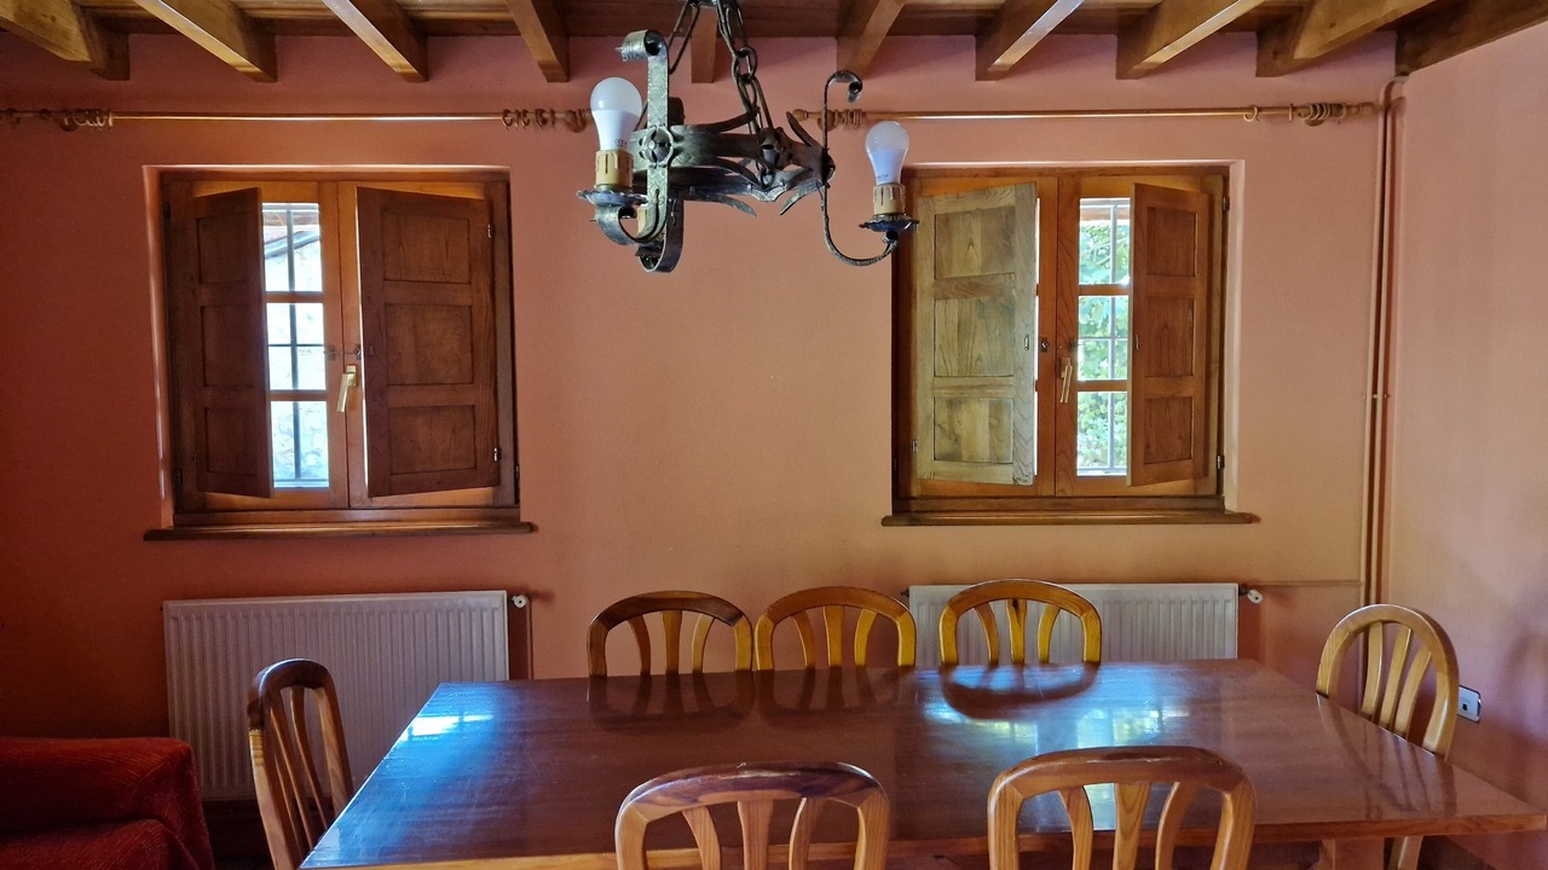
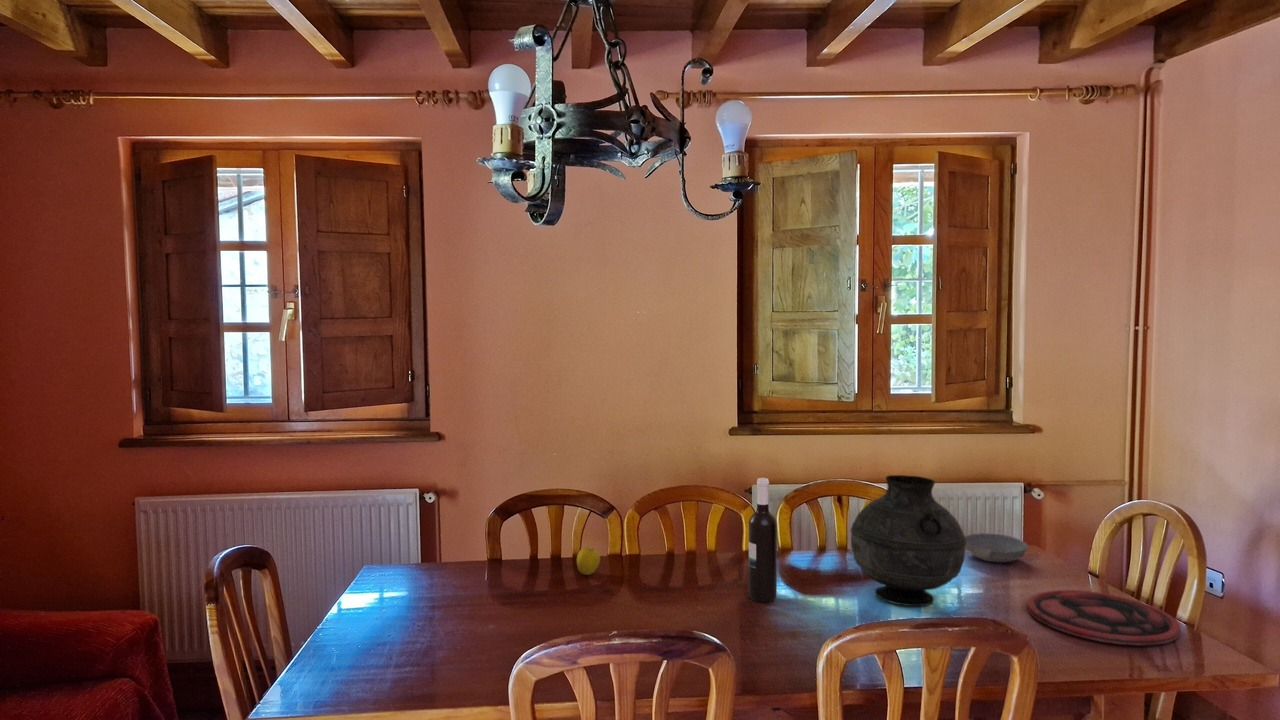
+ vase (907, 538)
+ bowl (994, 550)
+ apple (588, 560)
+ wine bottle (762, 538)
+ plate (1100, 614)
